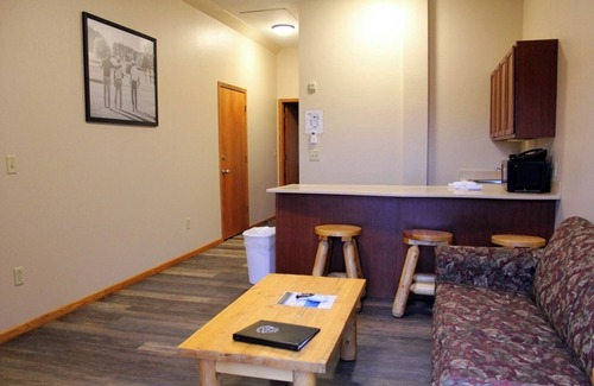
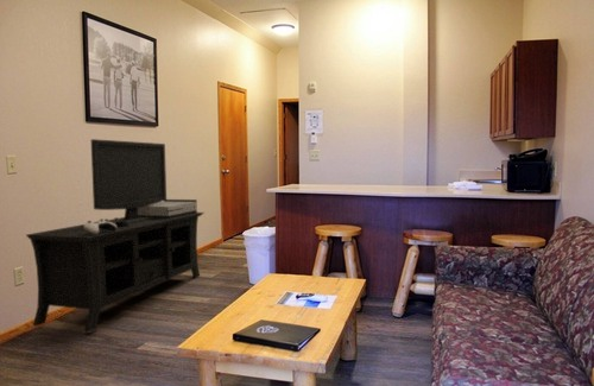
+ media console (129, 220)
